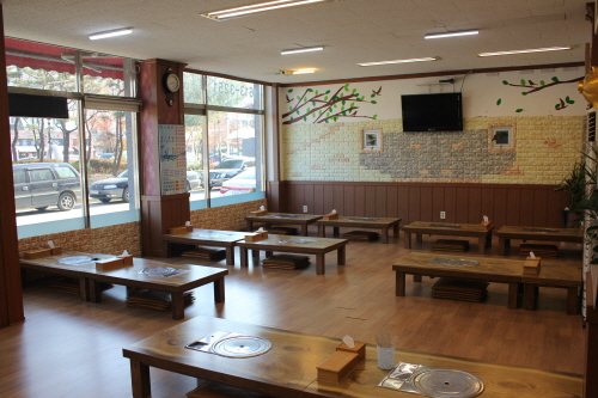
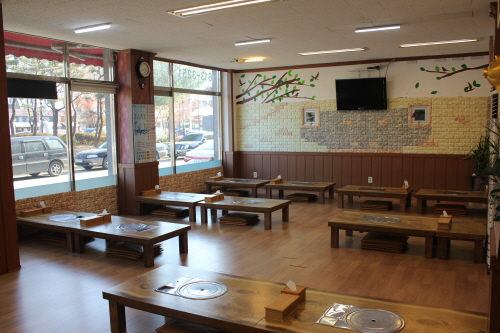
- utensil holder (385, 348)
